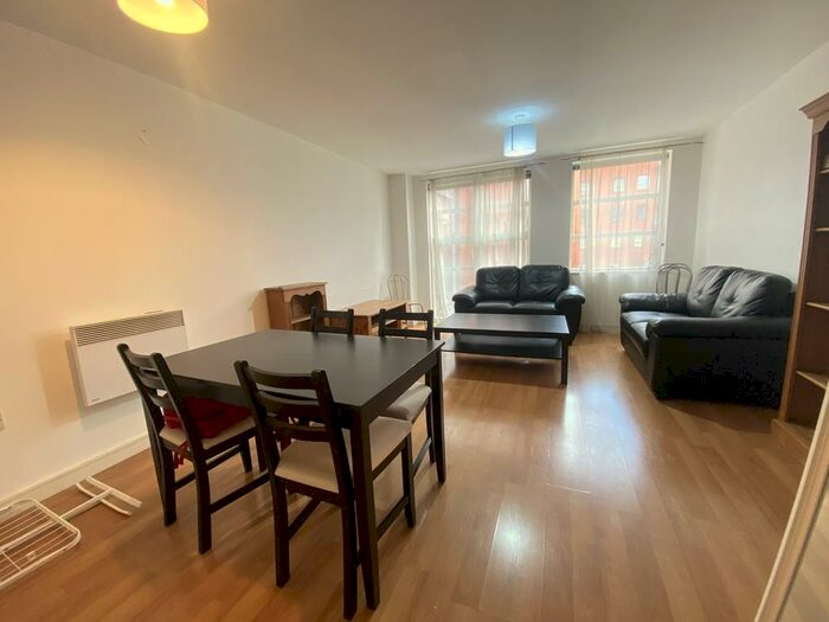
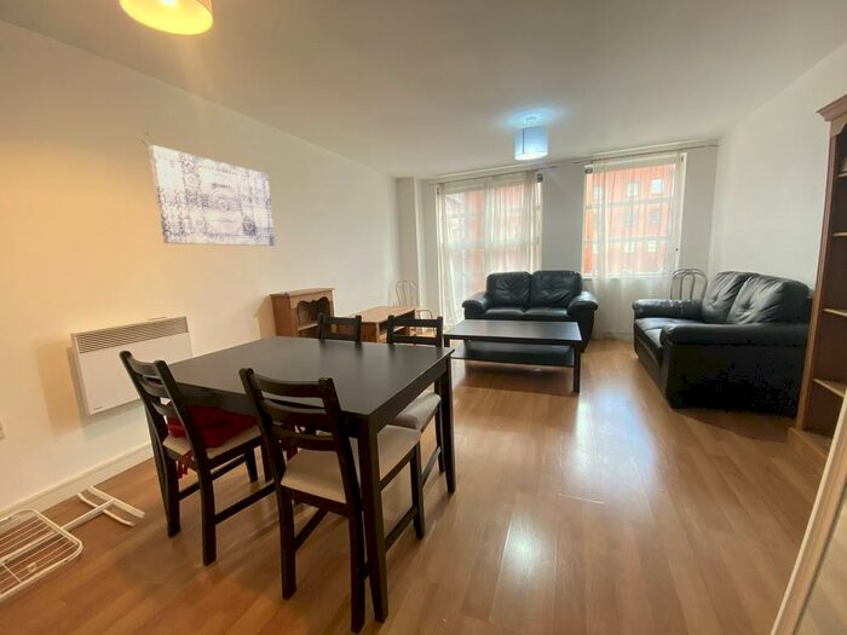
+ wall art (221, 203)
